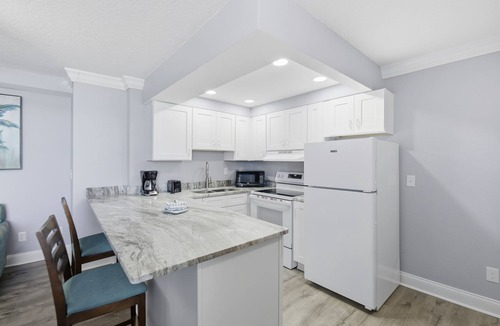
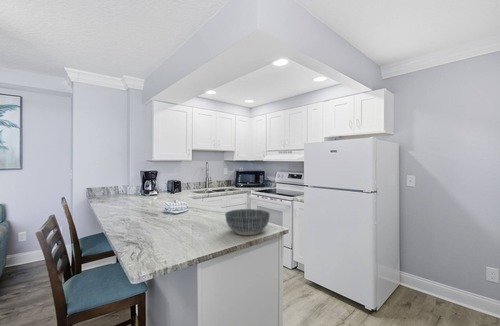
+ bowl (247, 222)
